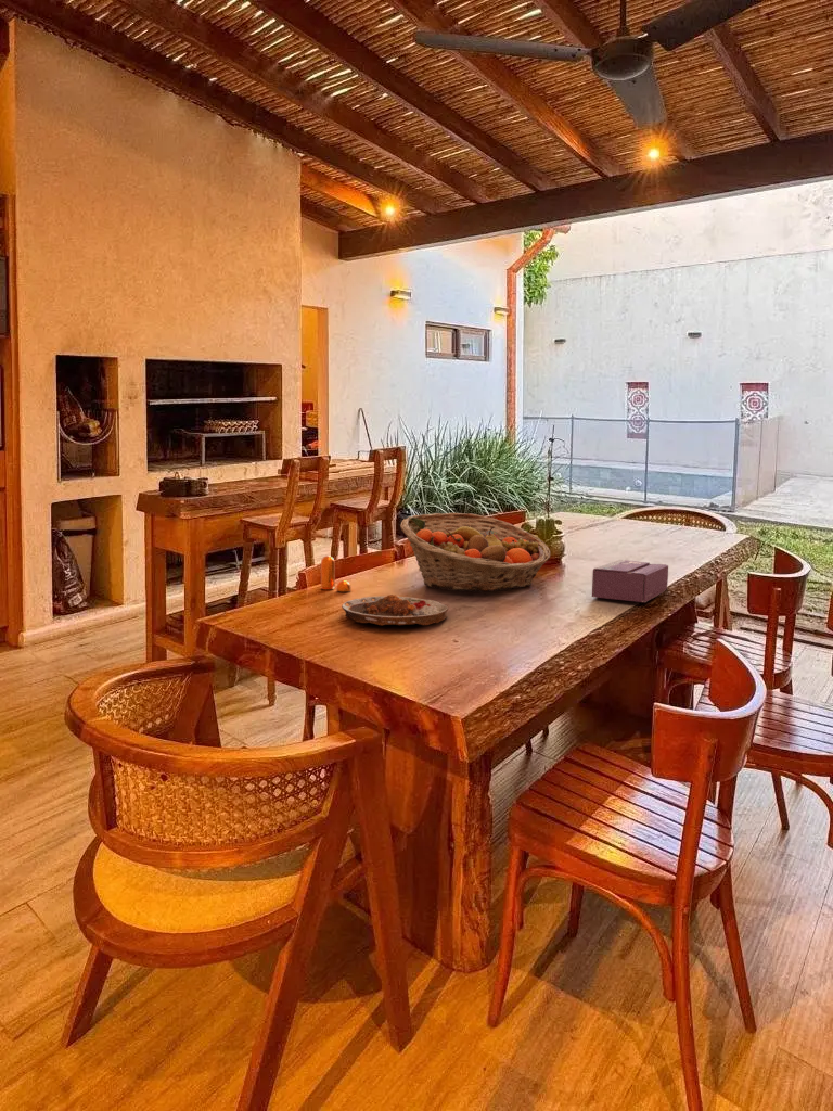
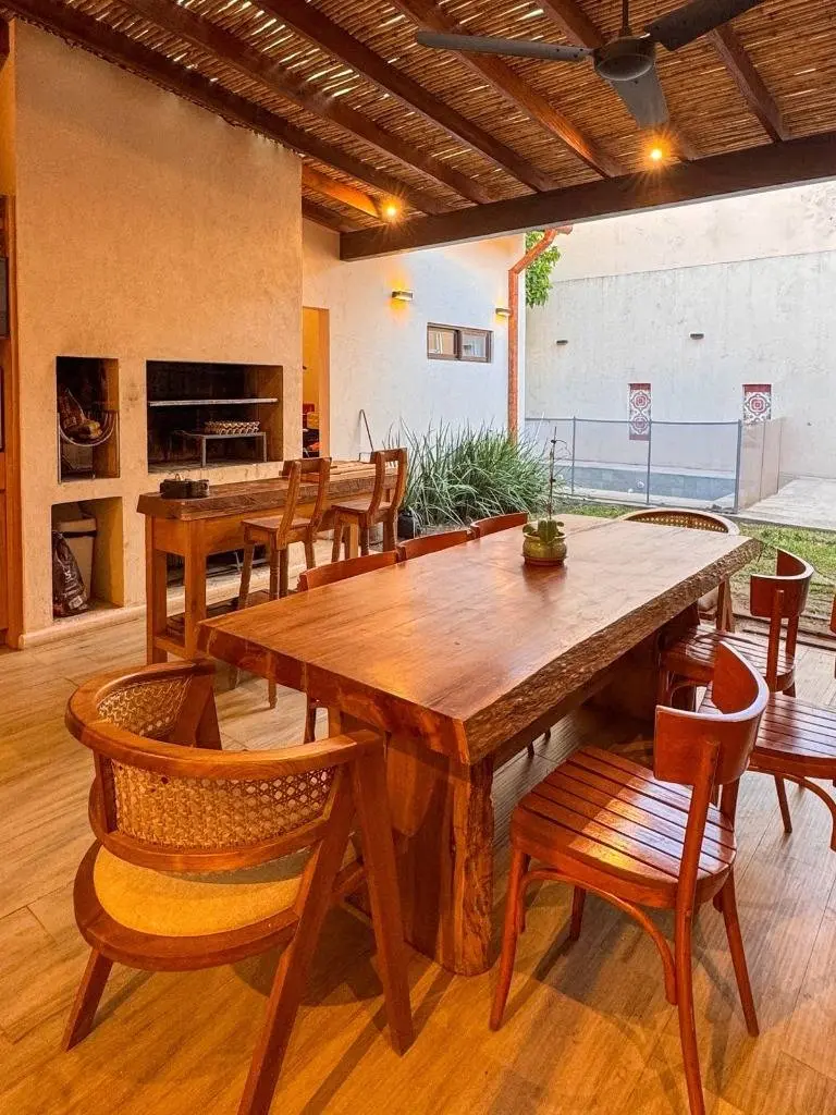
- plate (395, 606)
- fruit basket (475, 550)
- tissue box (631, 579)
- pepper shaker (334, 573)
